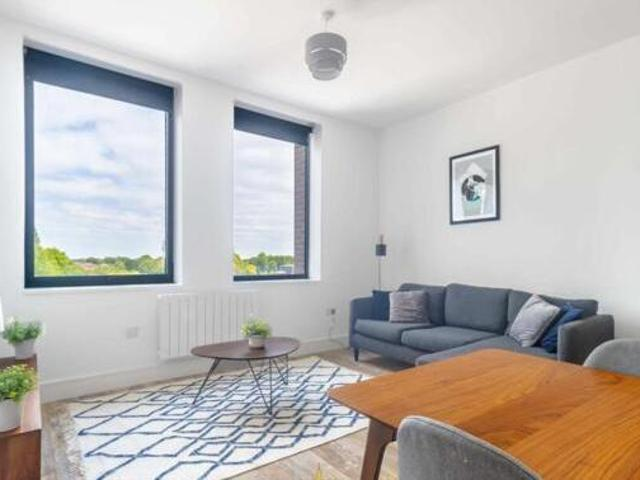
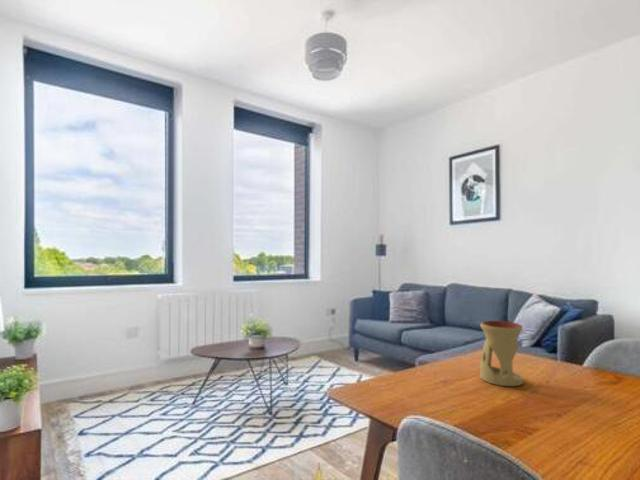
+ oil burner (501, 351)
